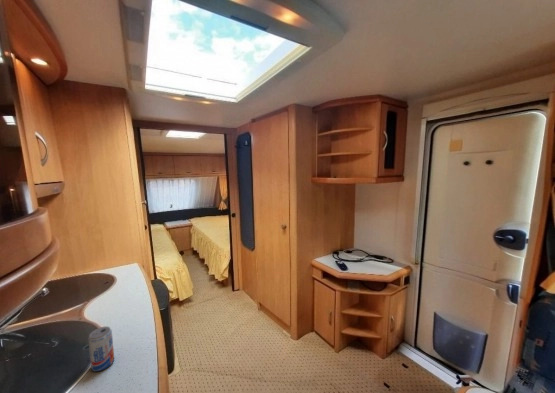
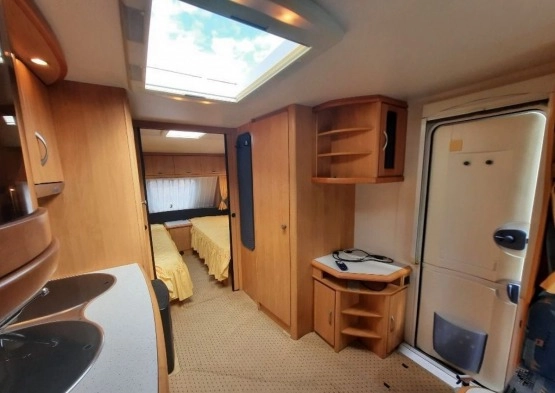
- beverage can (101, 347)
